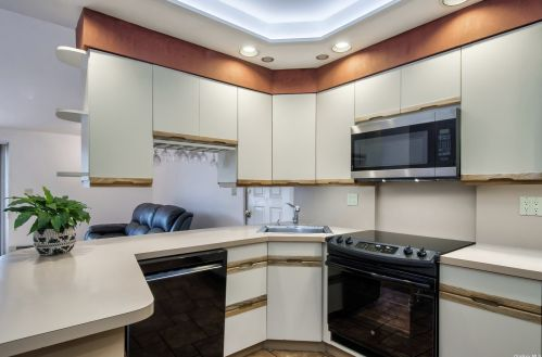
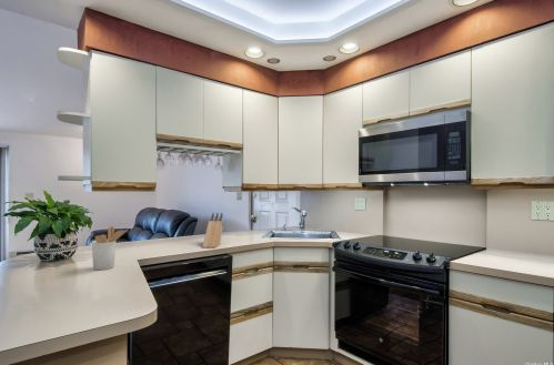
+ knife block (213, 229)
+ utensil holder (109, 247)
